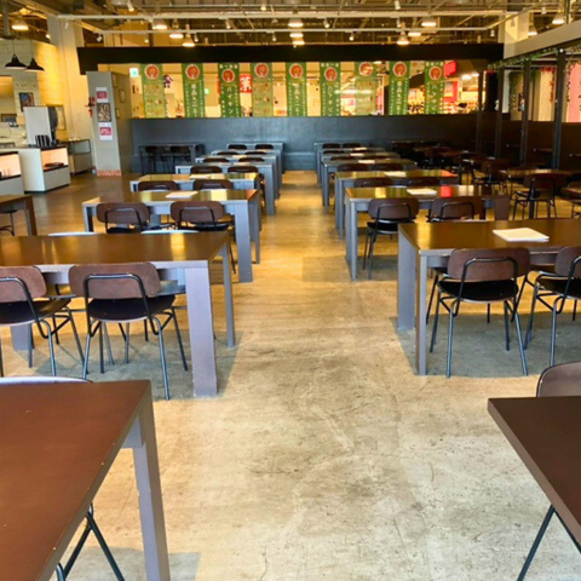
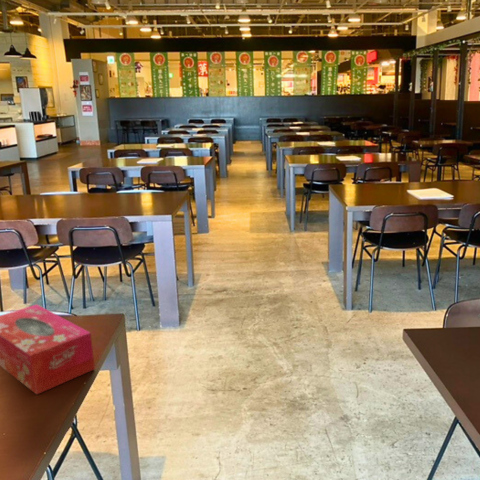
+ tissue box (36, 344)
